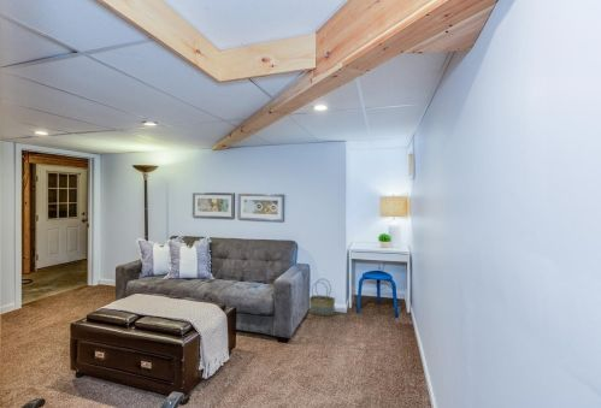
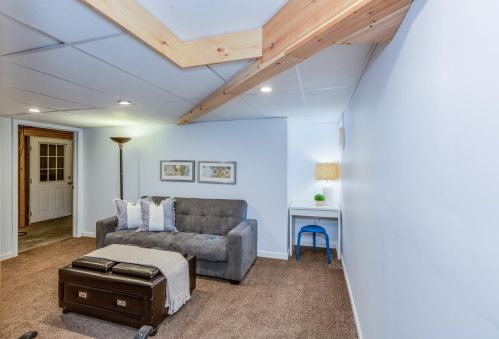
- basket (322, 296)
